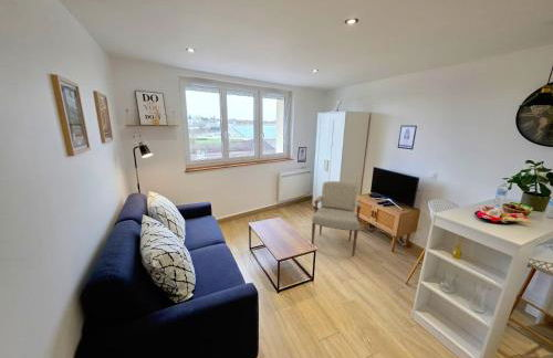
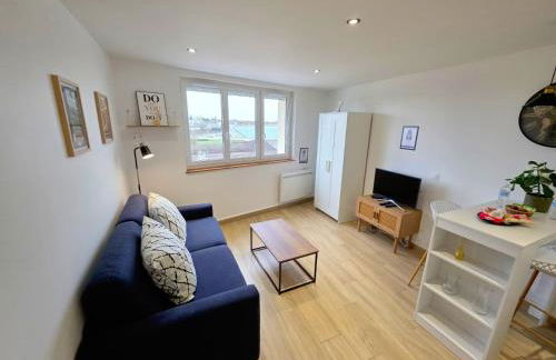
- armchair (335, 215)
